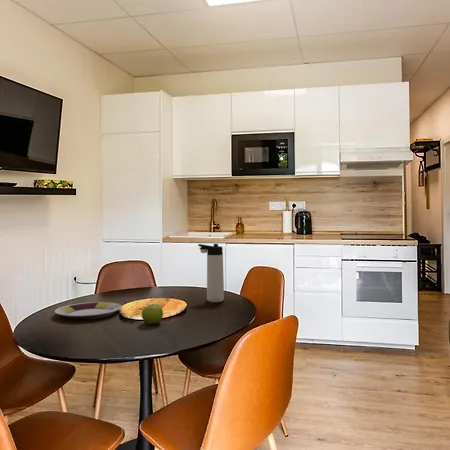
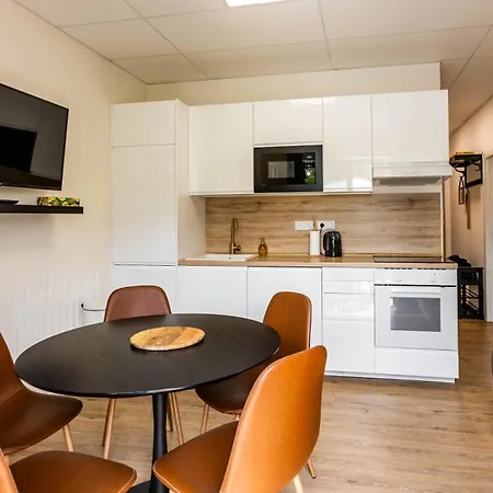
- thermos bottle (211, 272)
- plate (89, 310)
- fruit (152, 313)
